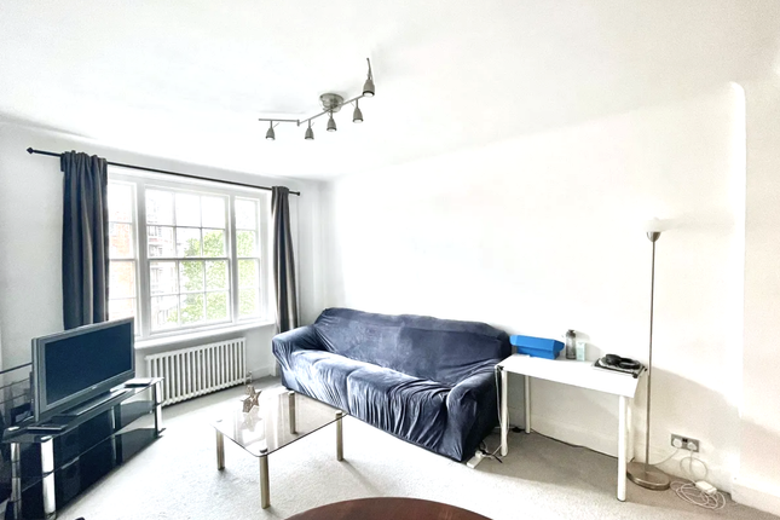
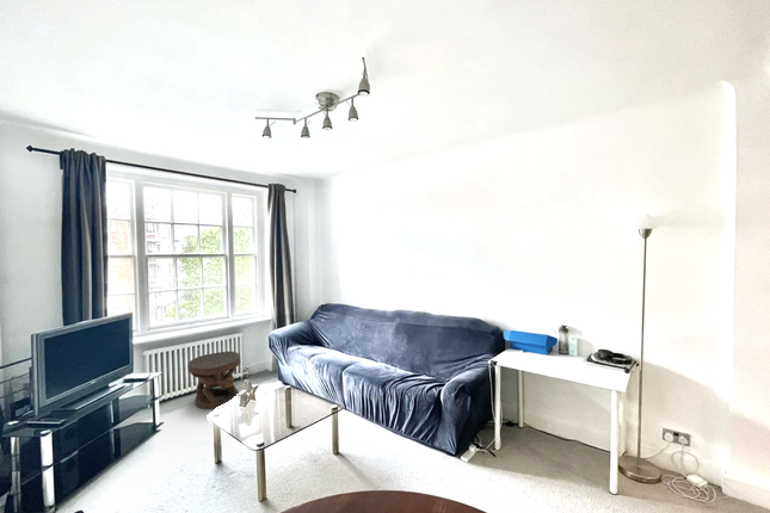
+ carved stool (216, 378)
